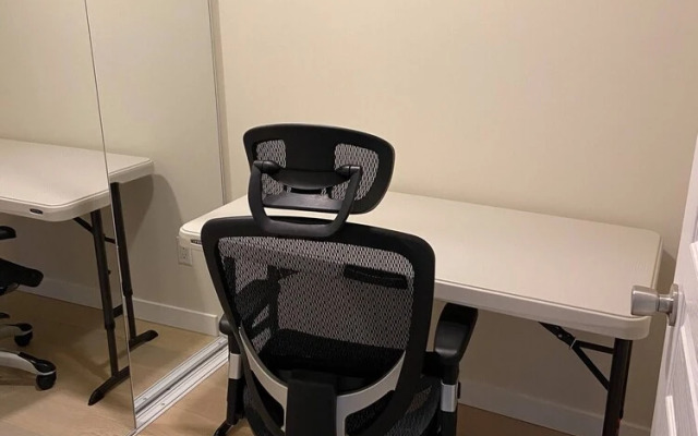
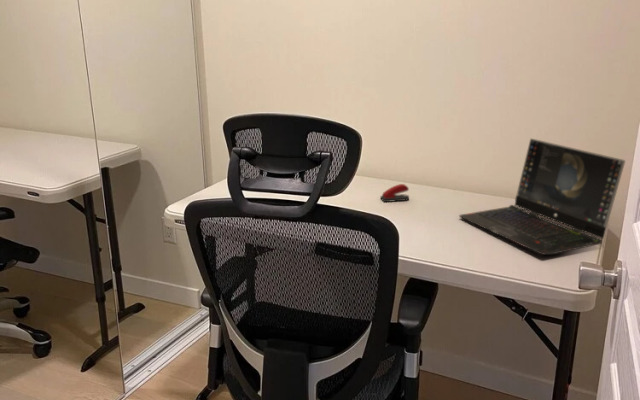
+ laptop computer (535, 192)
+ stapler (395, 192)
